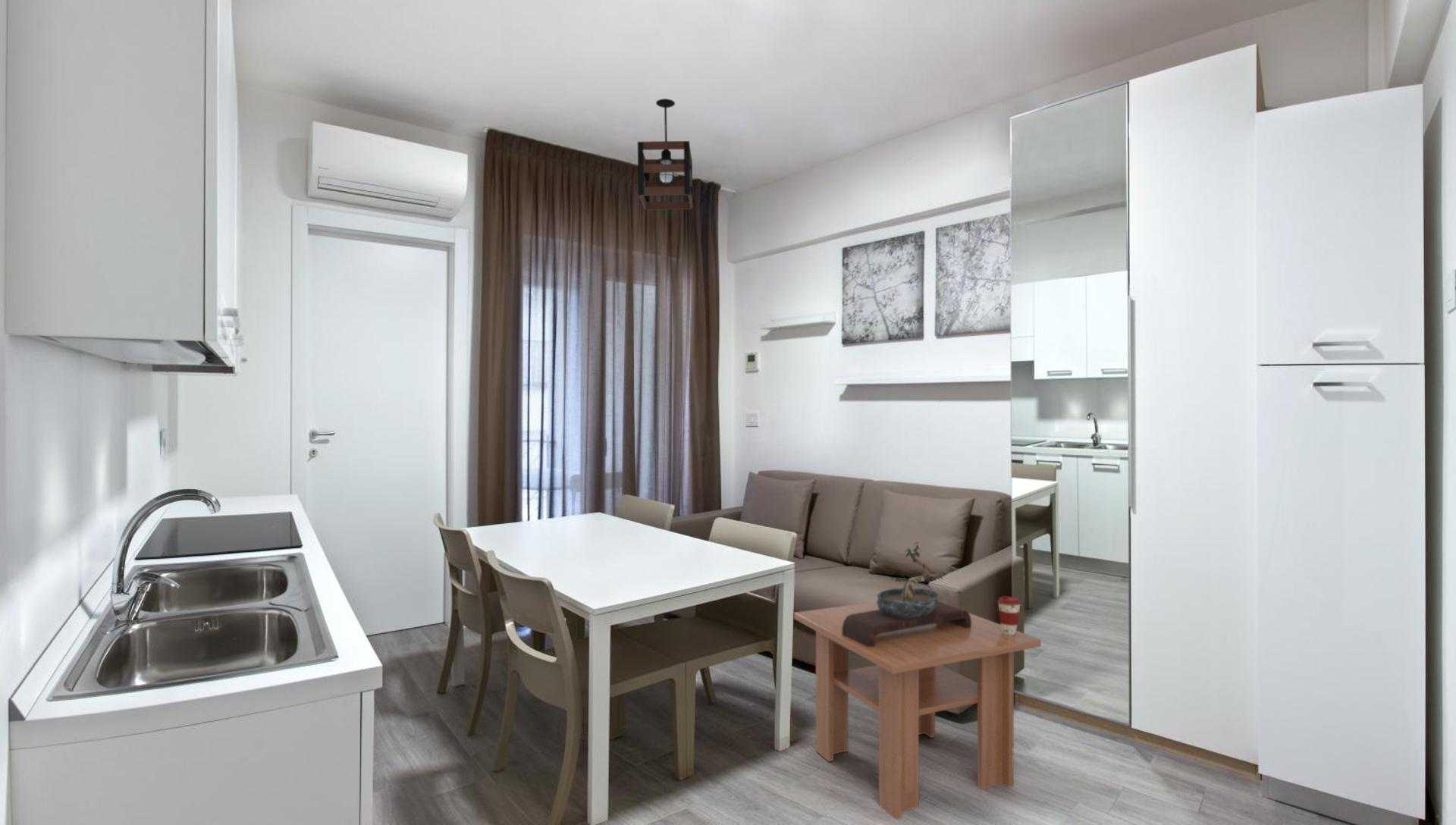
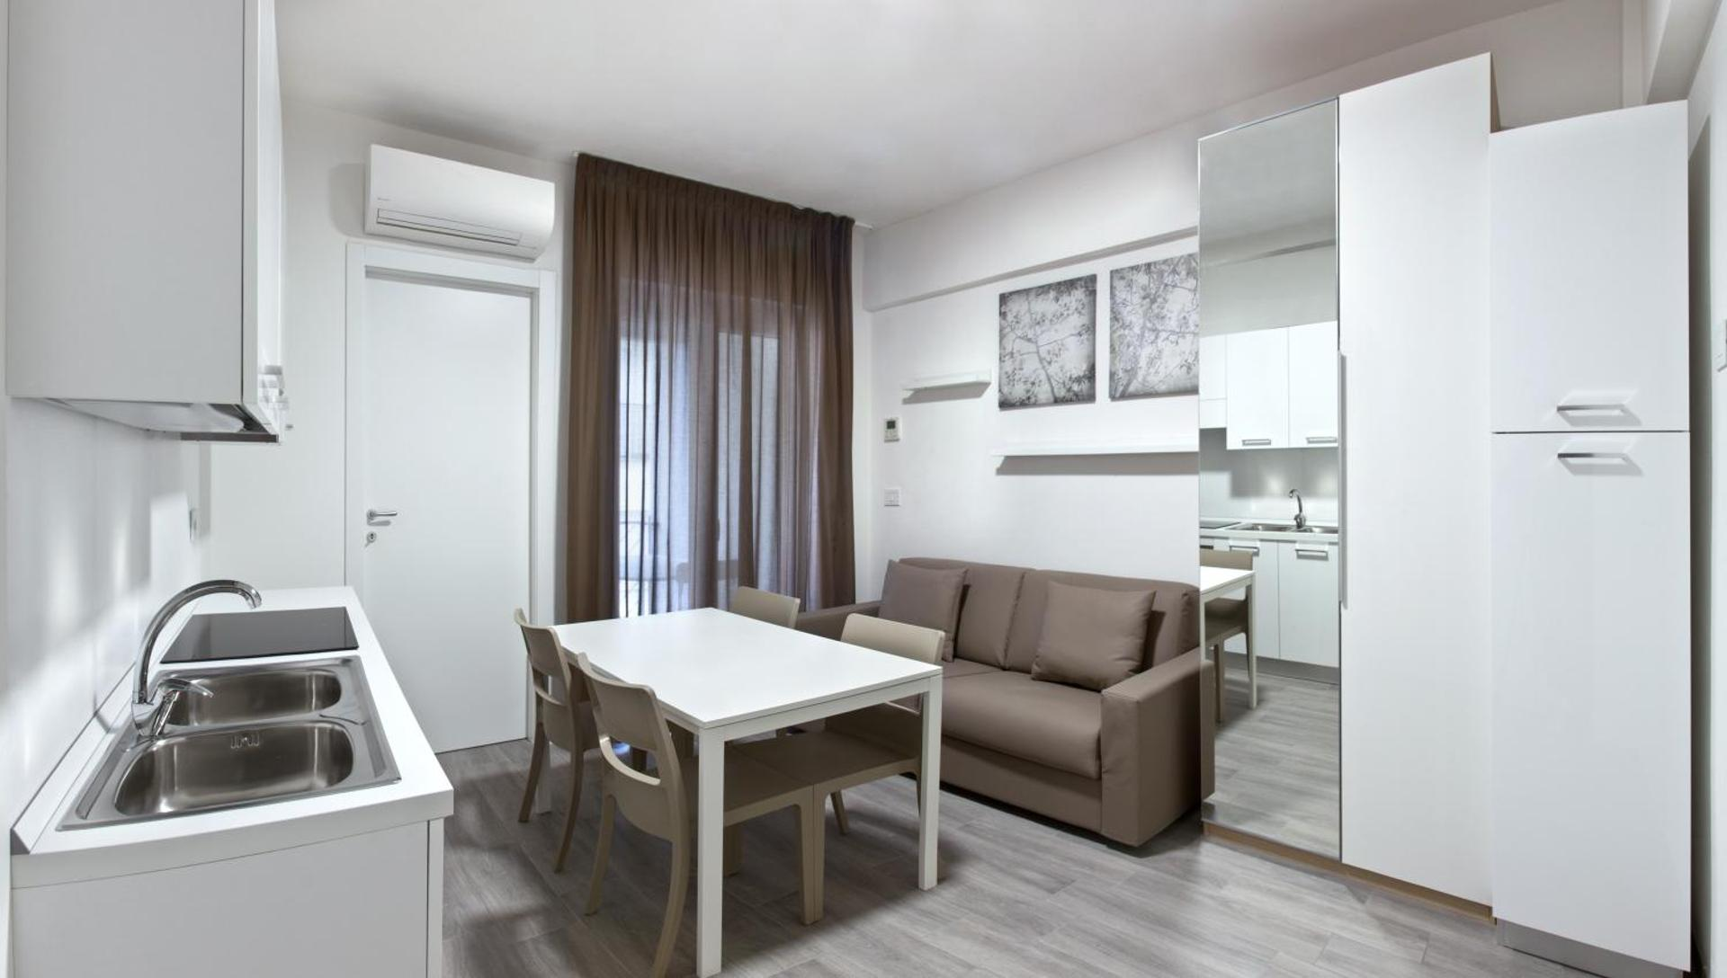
- pendant light (666, 152)
- coffee table (909, 696)
- bonsai tree (907, 585)
- coffee cup (1009, 615)
